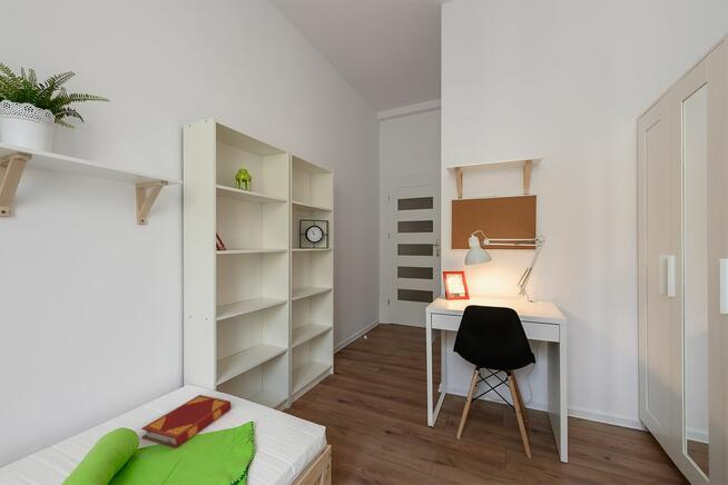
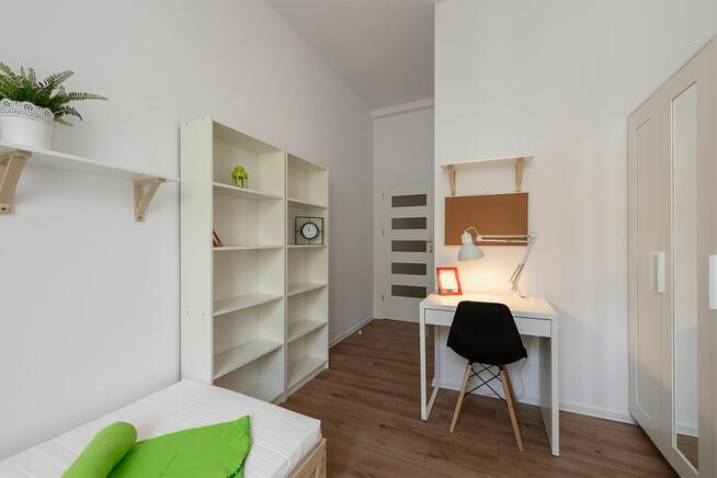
- hardback book (189, 417)
